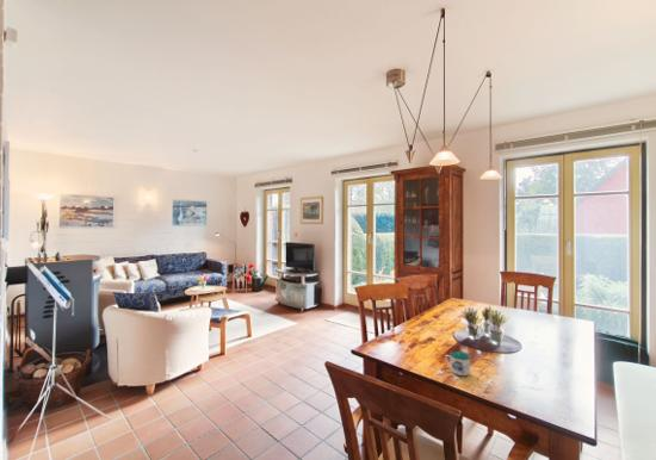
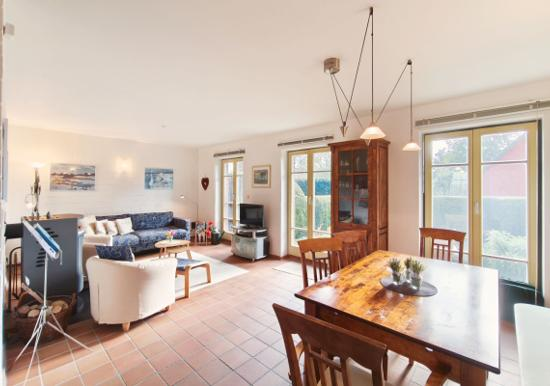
- mug (457, 362)
